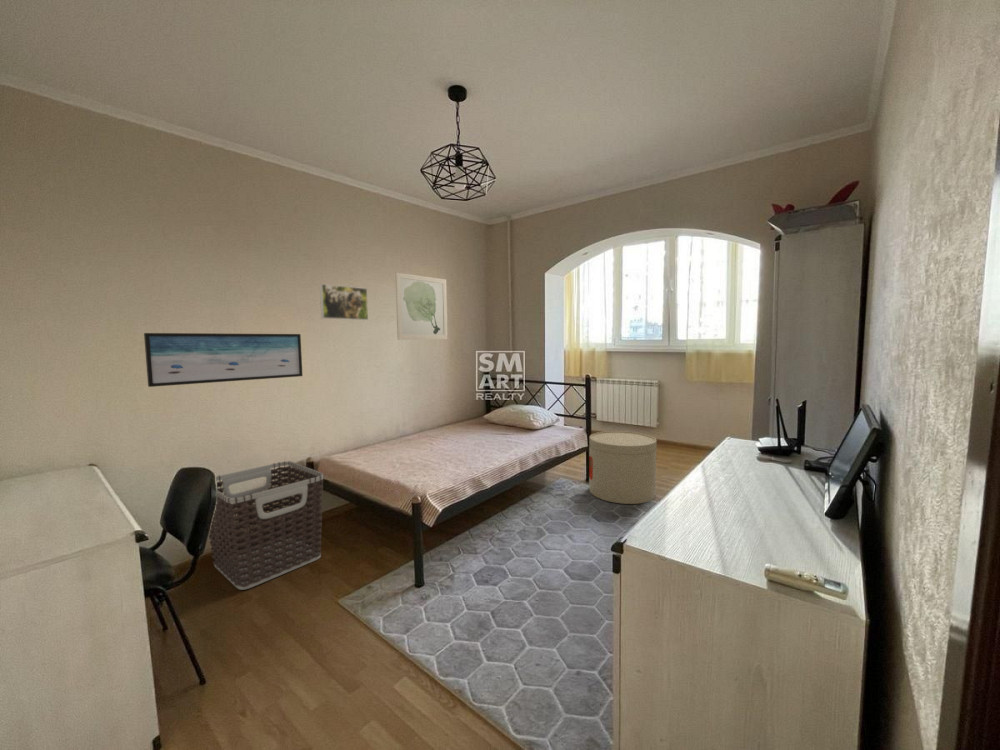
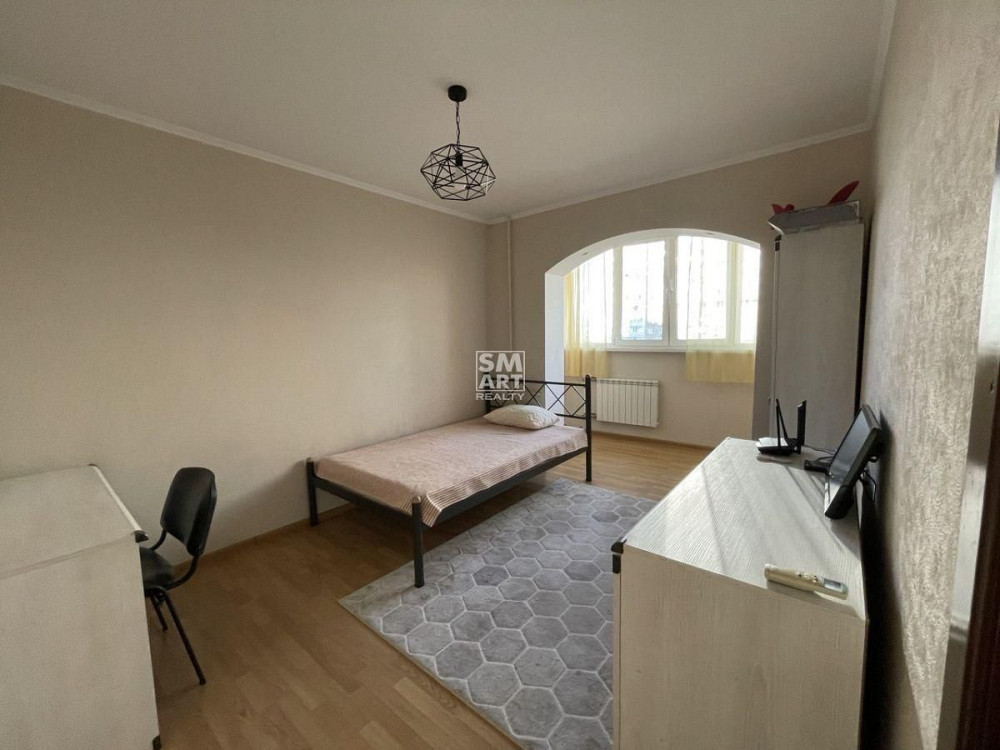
- clothes hamper (266, 519)
- wall art (423, 308)
- side table (622, 464)
- wall art (232, 357)
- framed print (345, 302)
